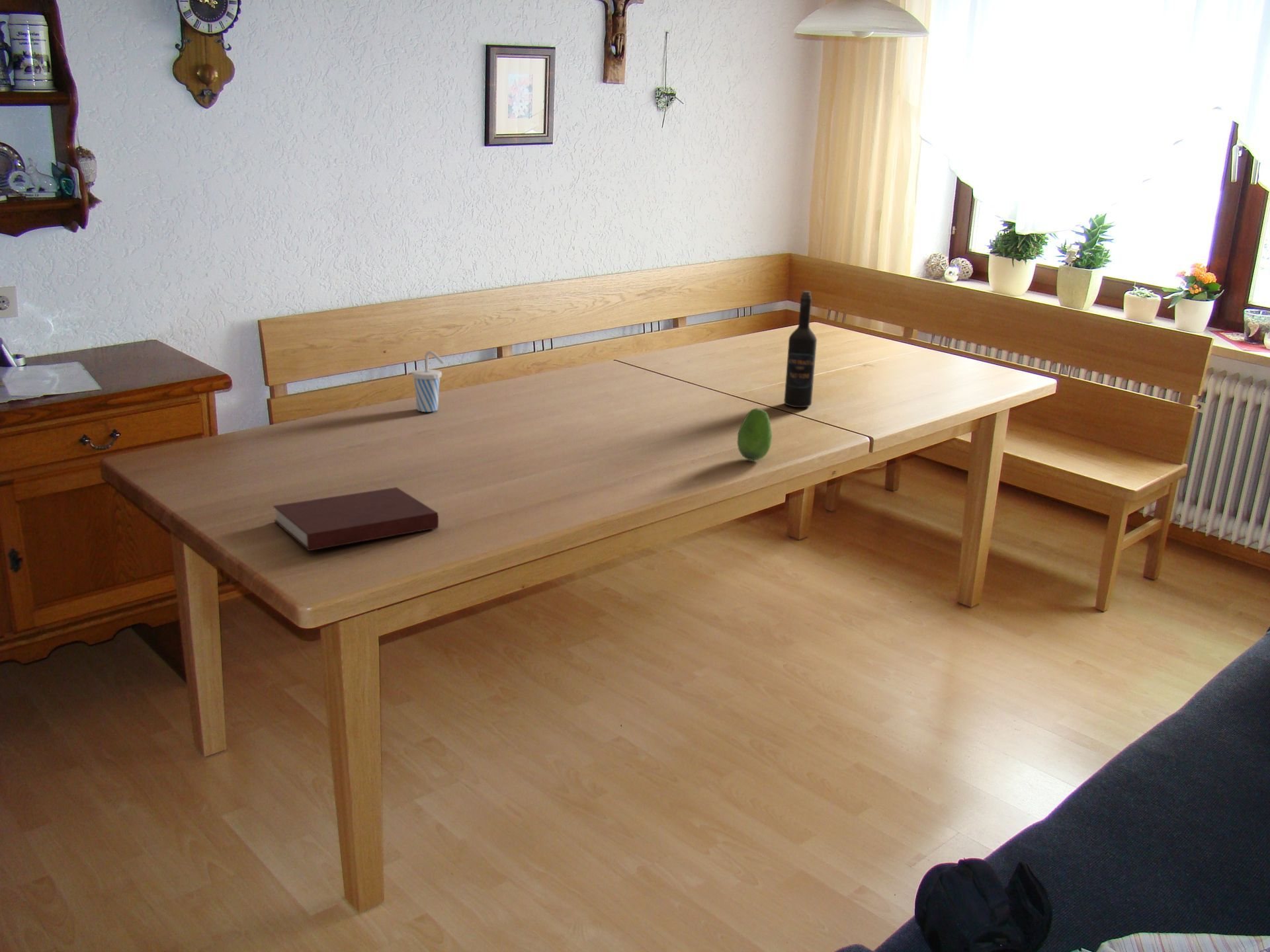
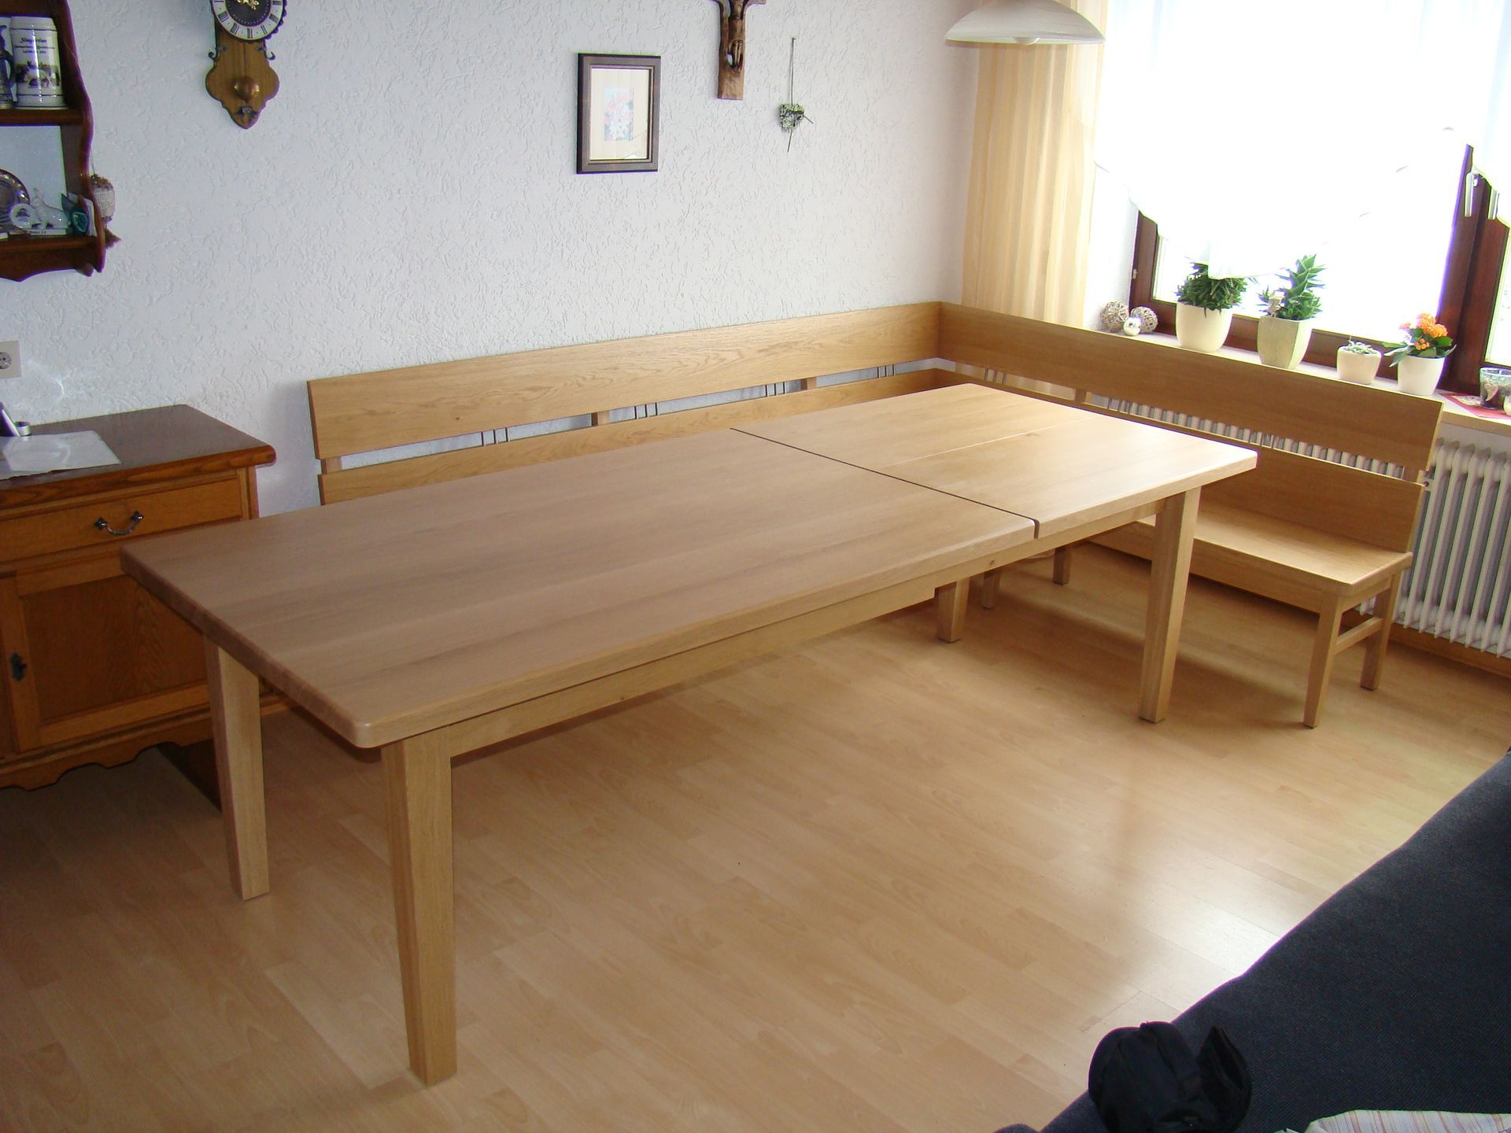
- cup (428, 380)
- notebook (355, 517)
- fruit (755, 434)
- wine bottle (802, 349)
